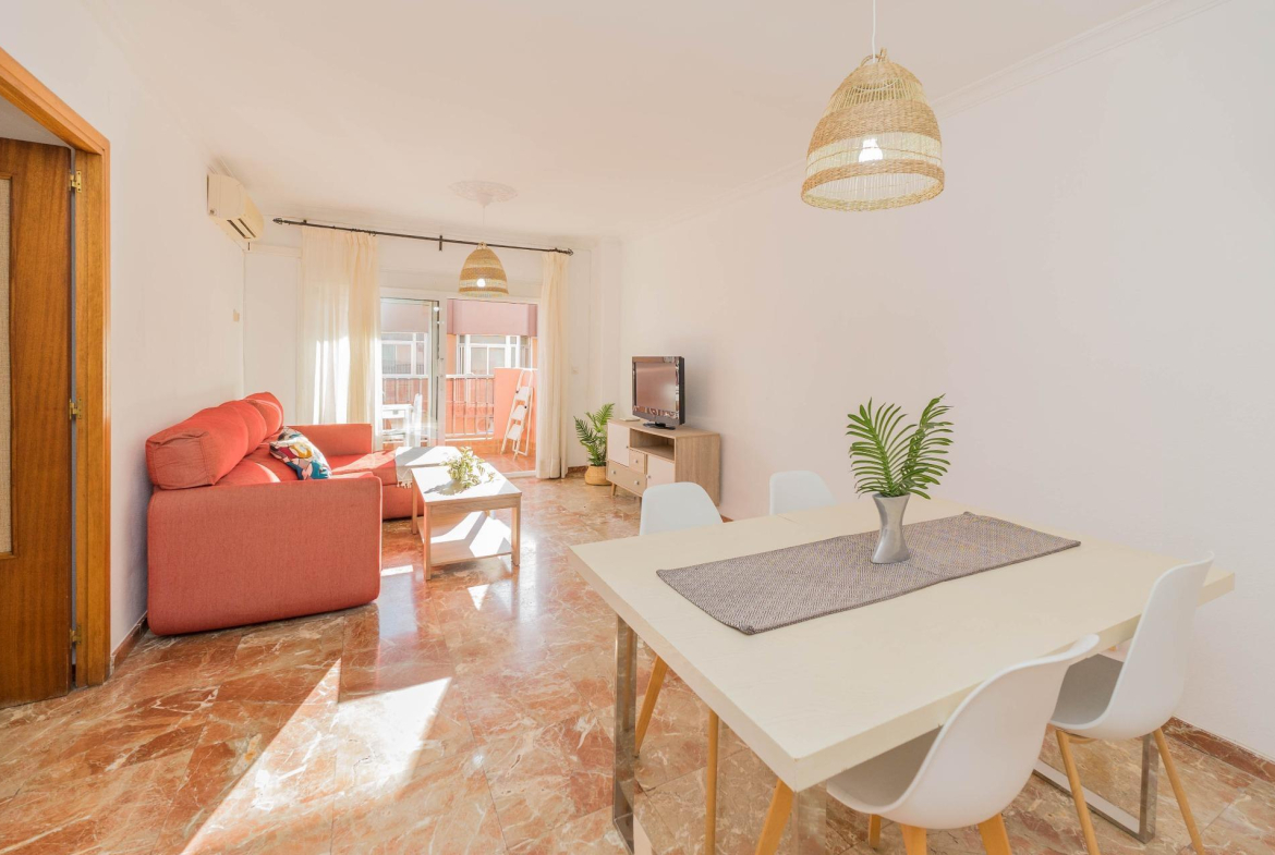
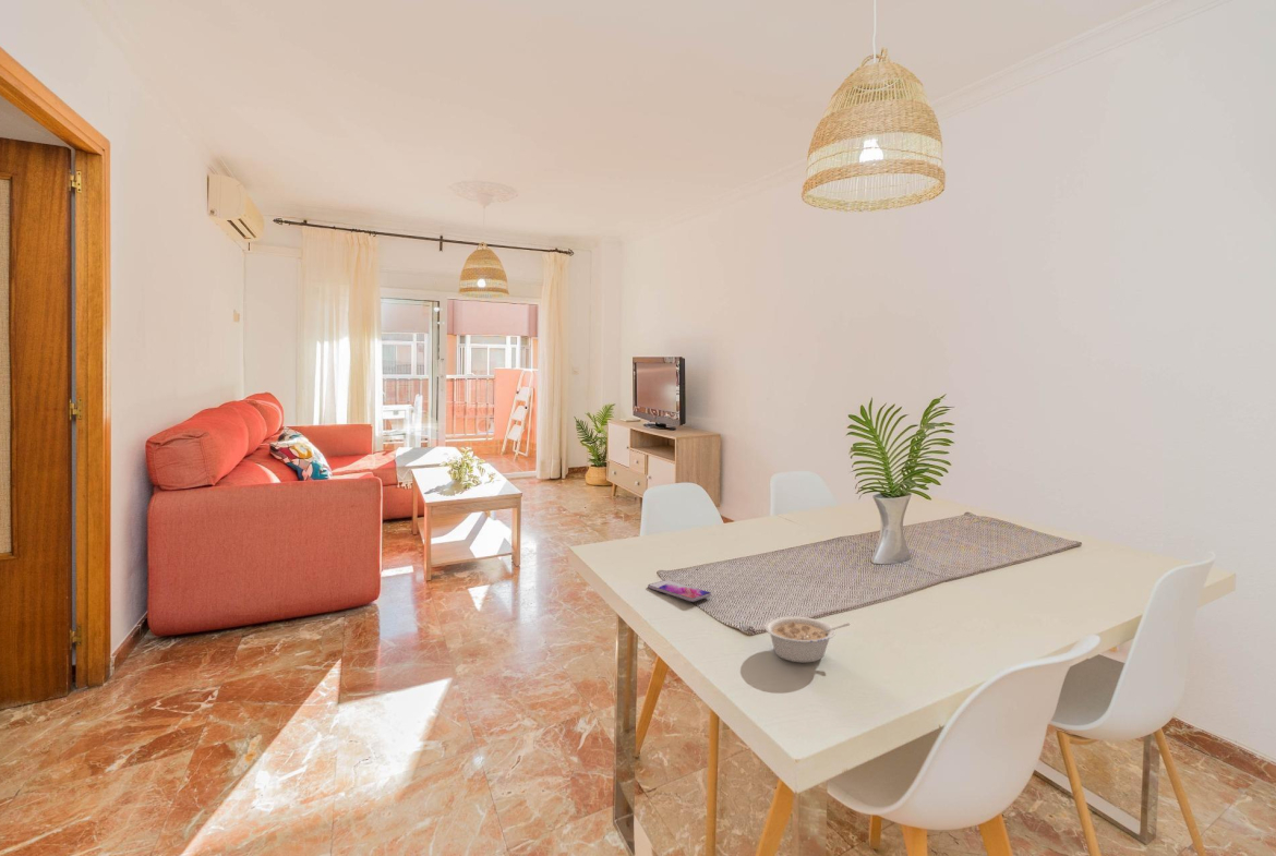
+ smartphone (678, 590)
+ legume (800, 637)
